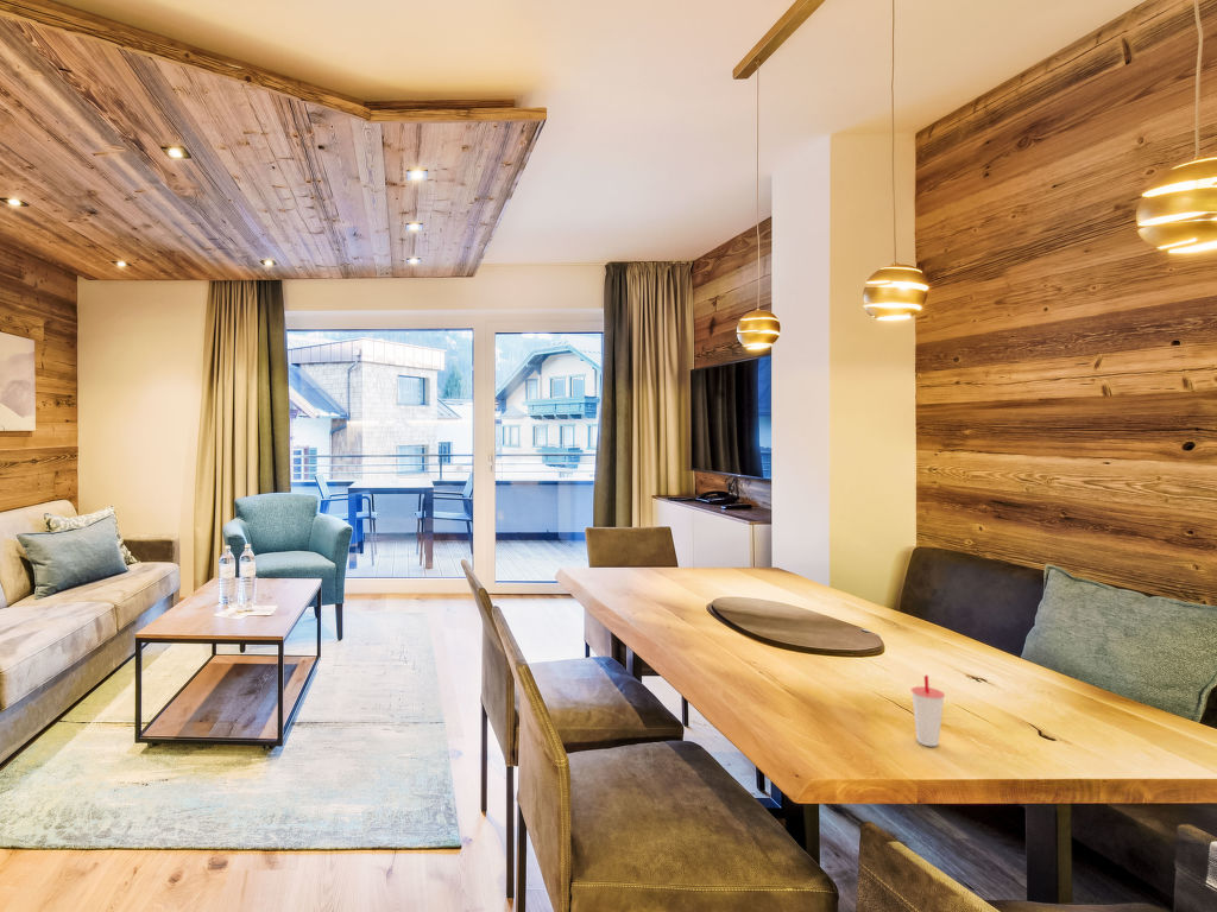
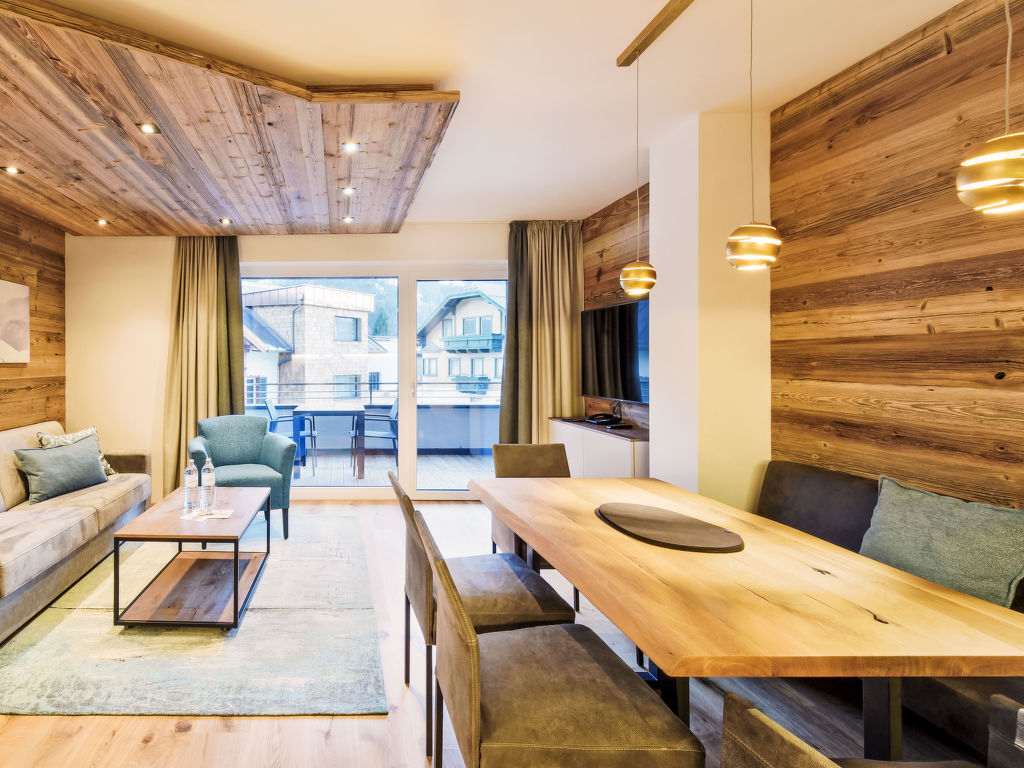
- cup (927, 708)
